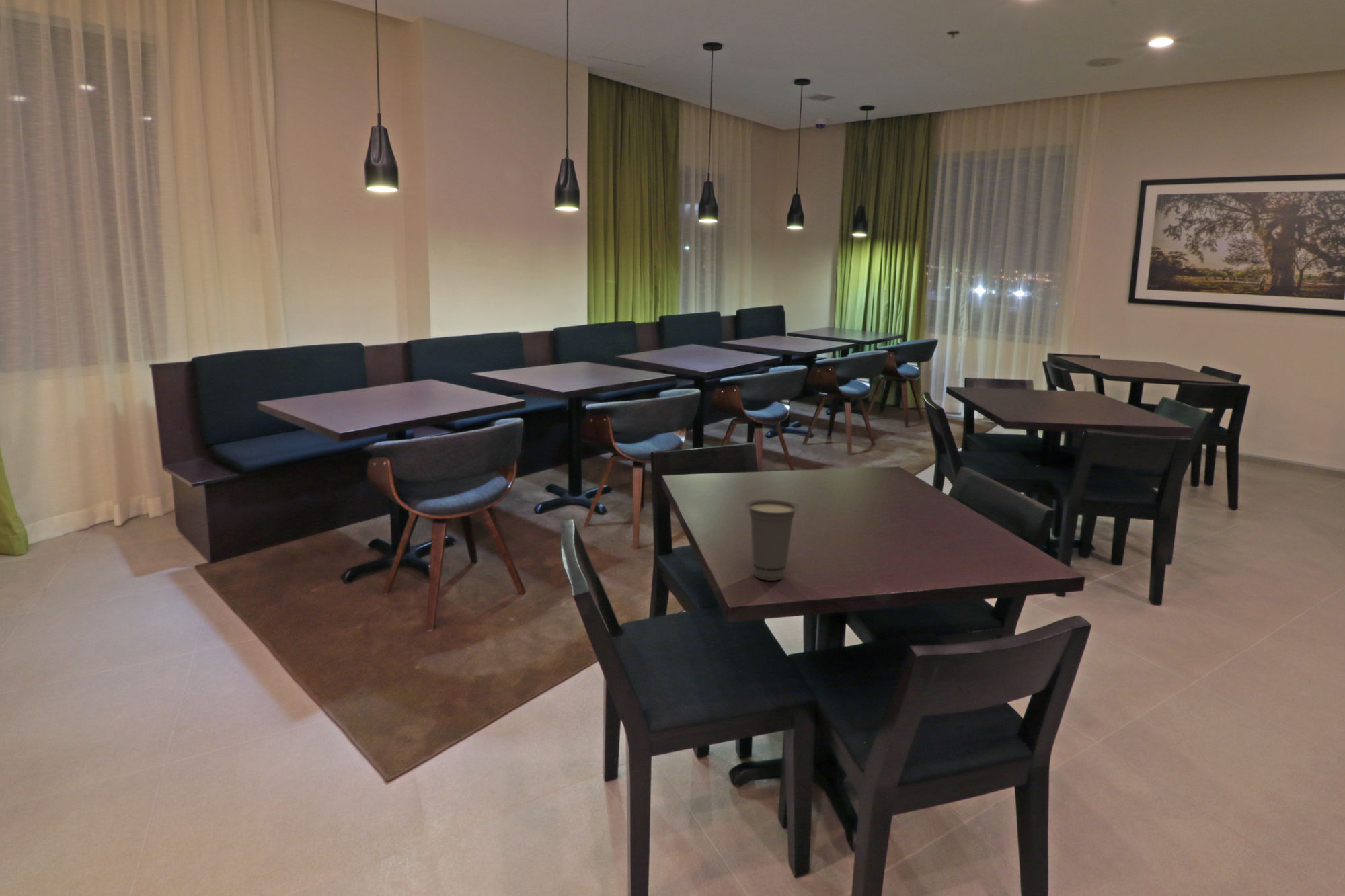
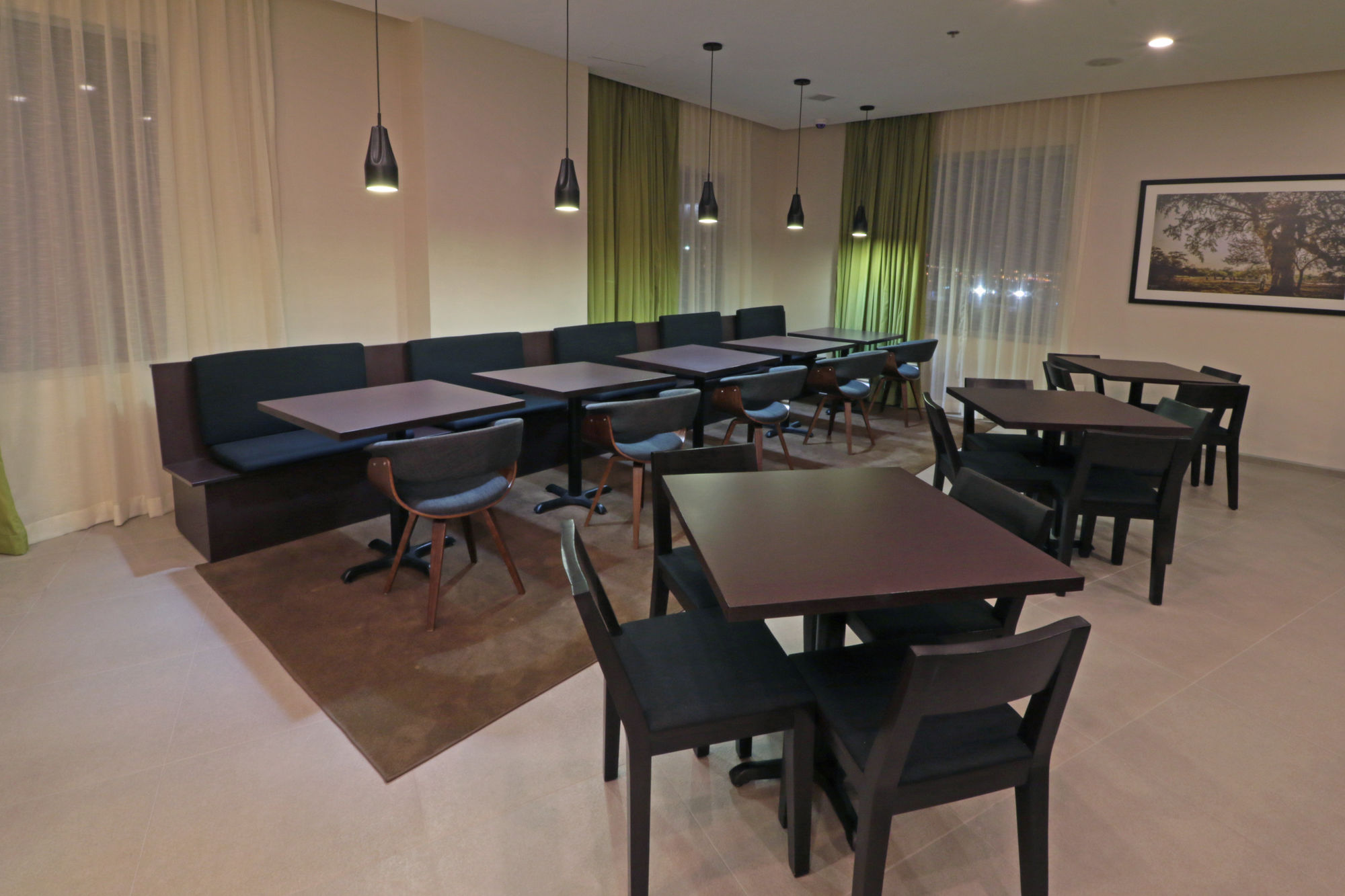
- cup (770, 541)
